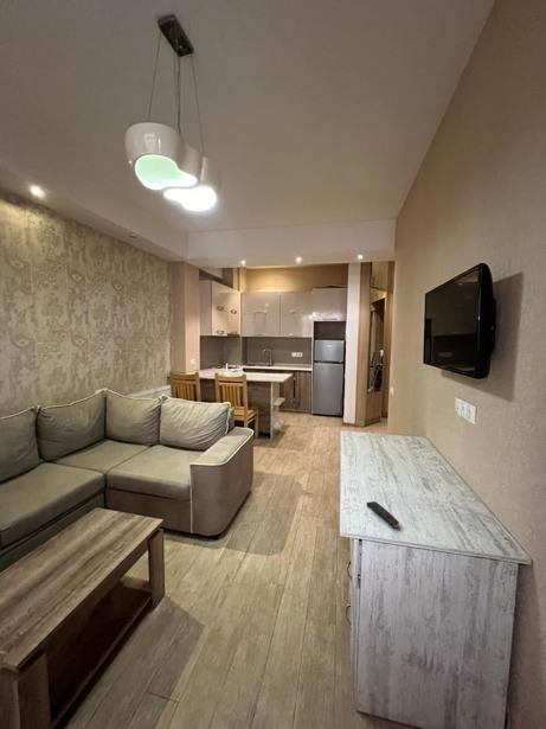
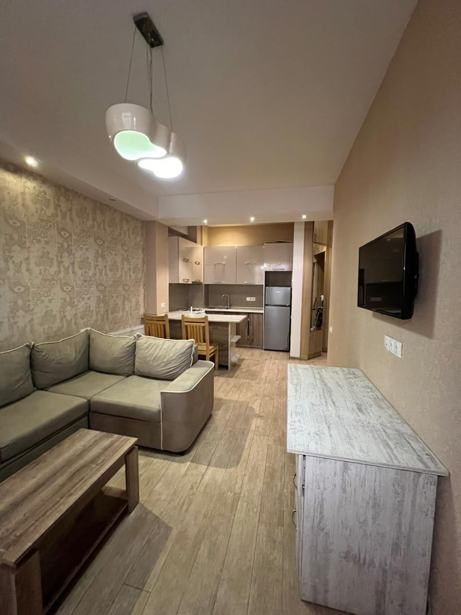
- remote control (383, 513)
